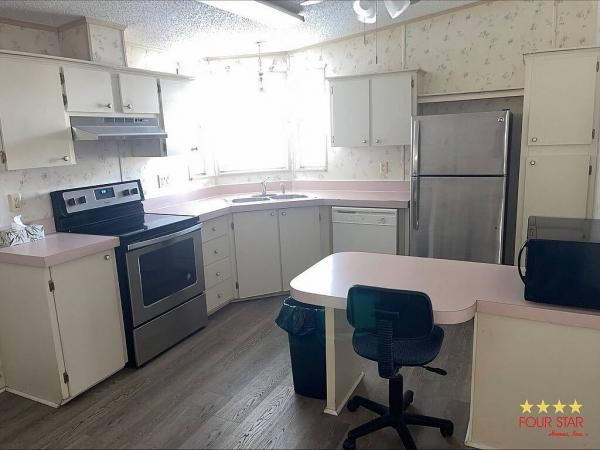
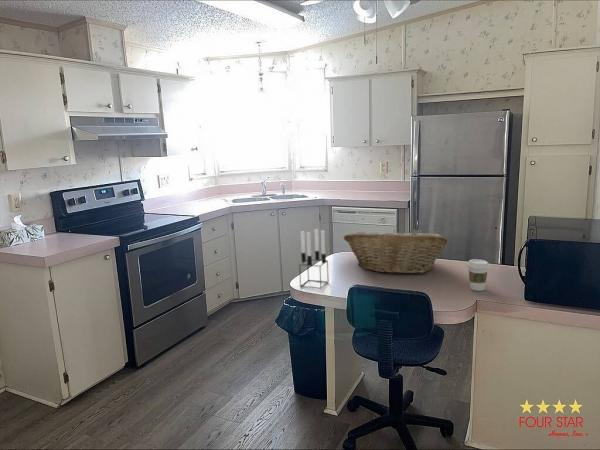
+ fruit basket (394, 246)
+ candle holder (311, 257)
+ coffee cup (477, 275)
